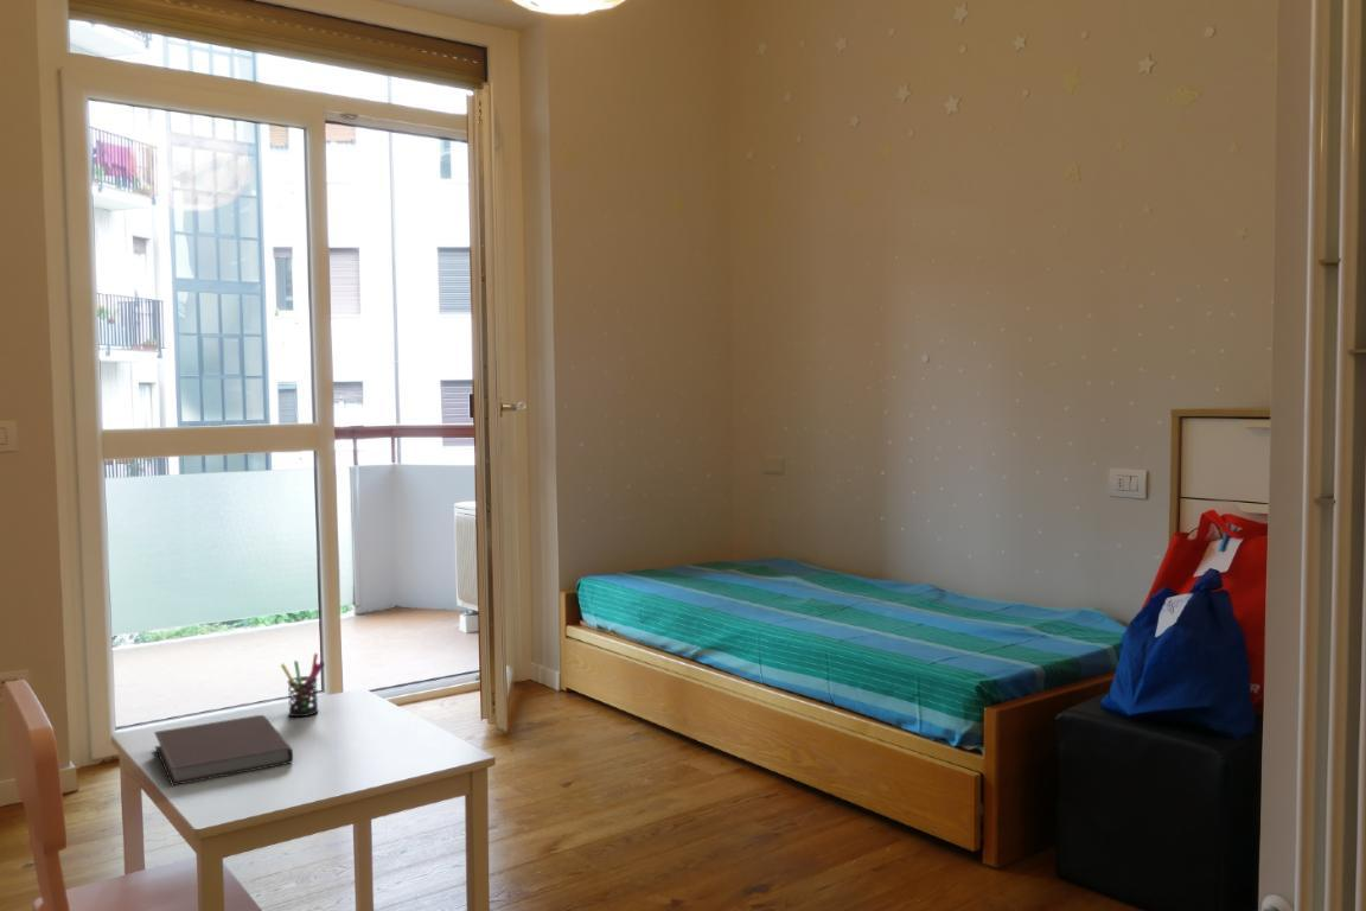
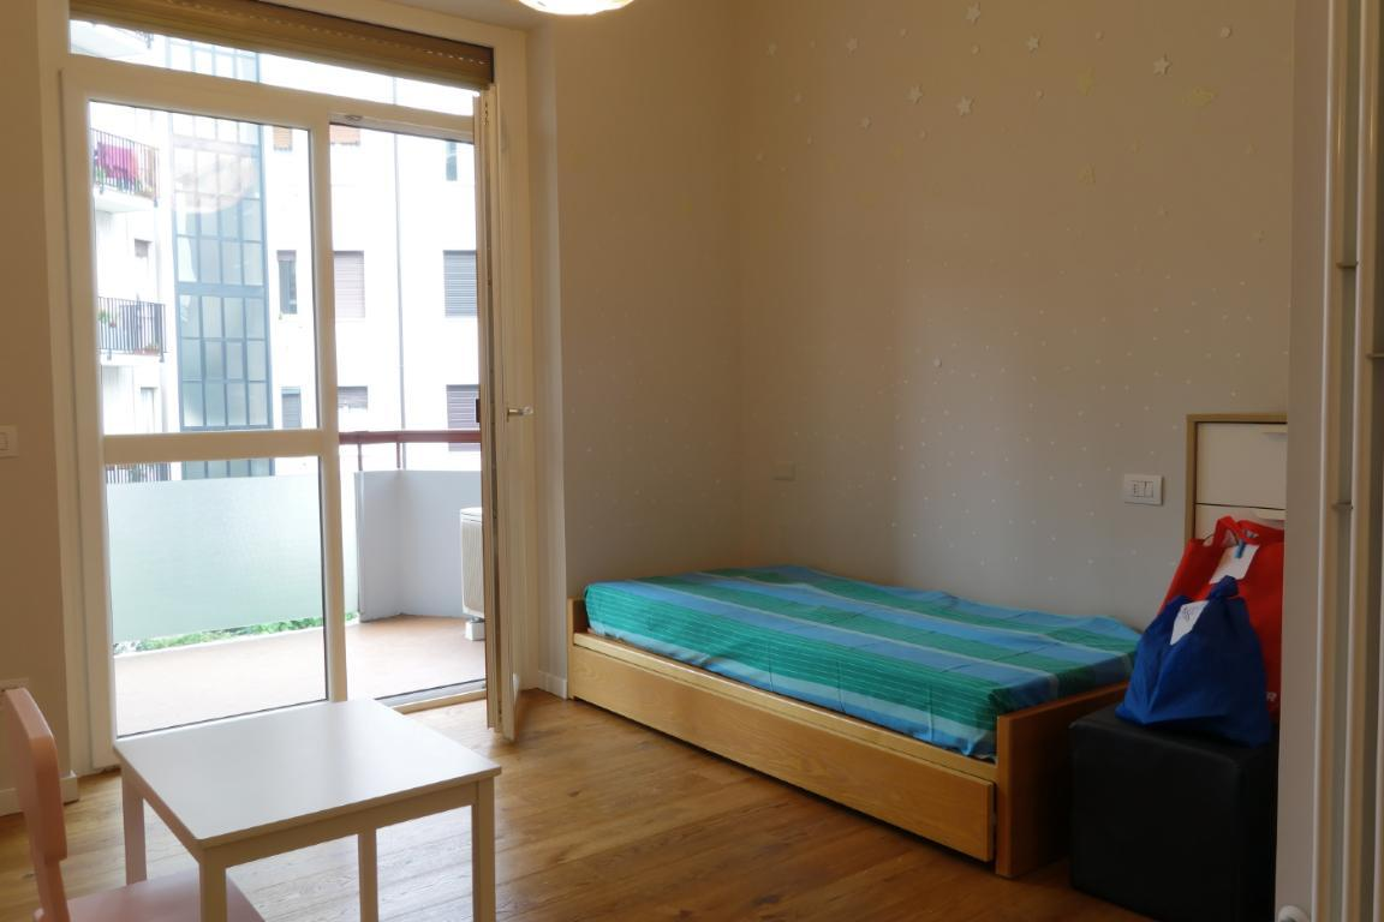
- notebook (222, 746)
- pen holder (302, 683)
